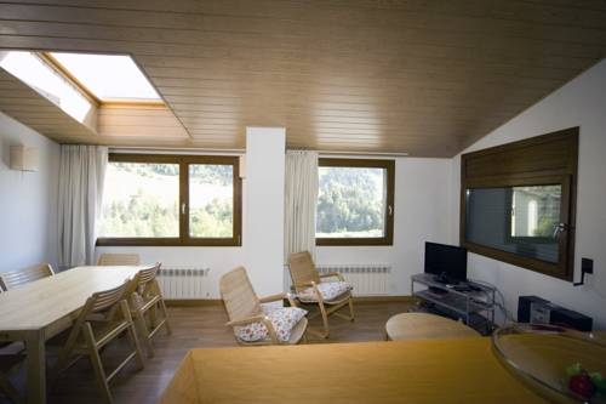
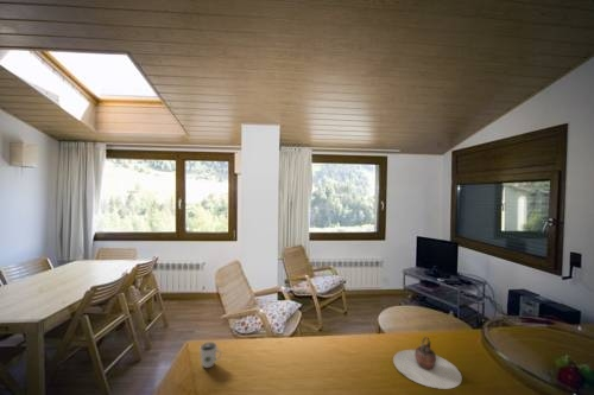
+ cup (210, 349)
+ teapot (425, 353)
